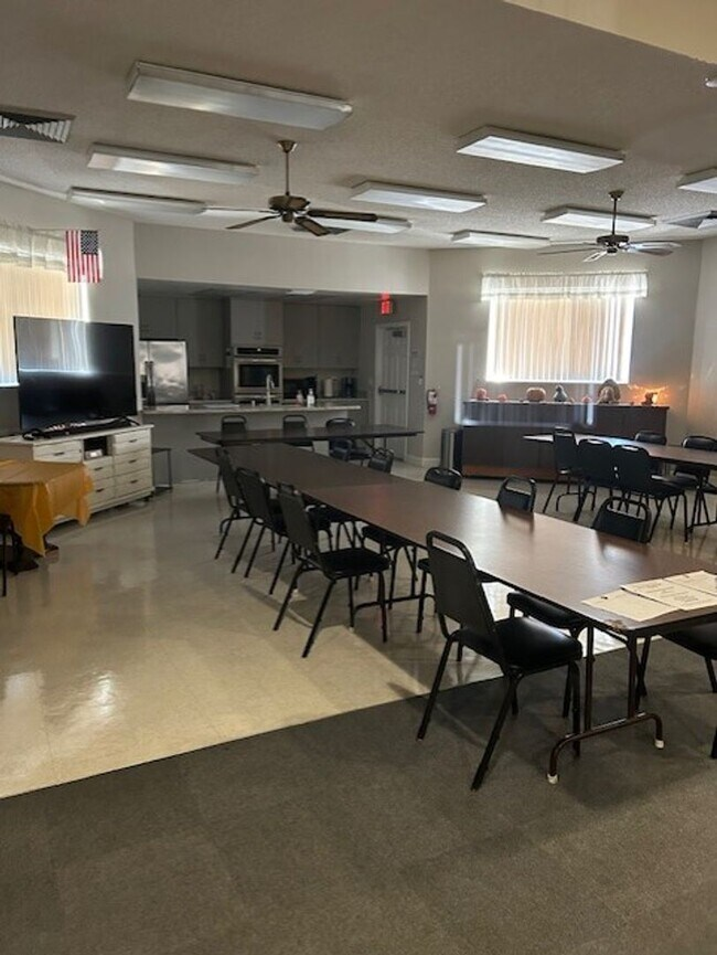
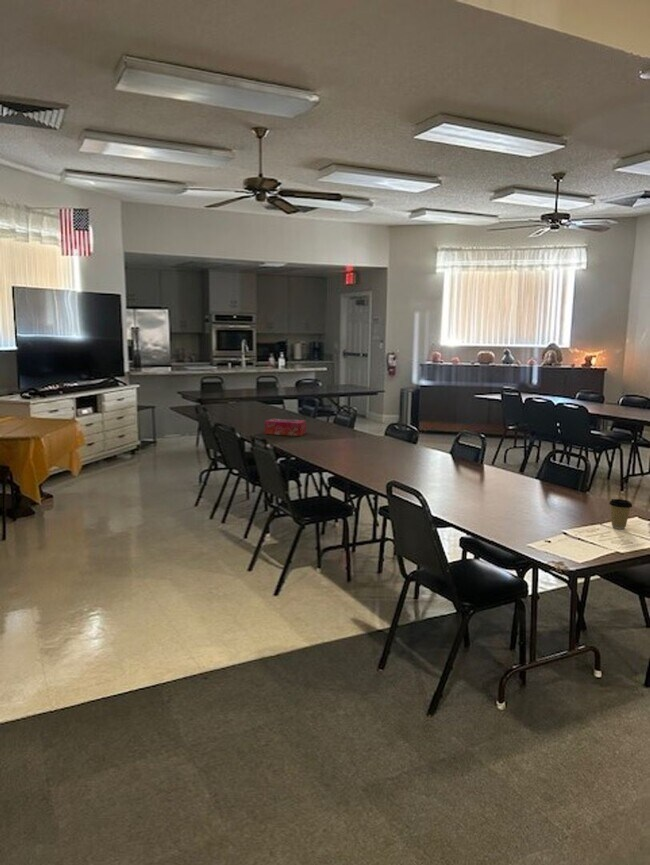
+ tissue box (285, 427)
+ coffee cup (619, 513)
